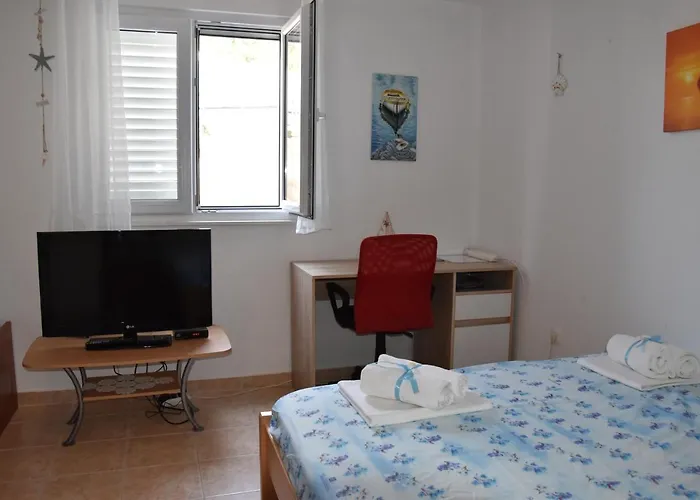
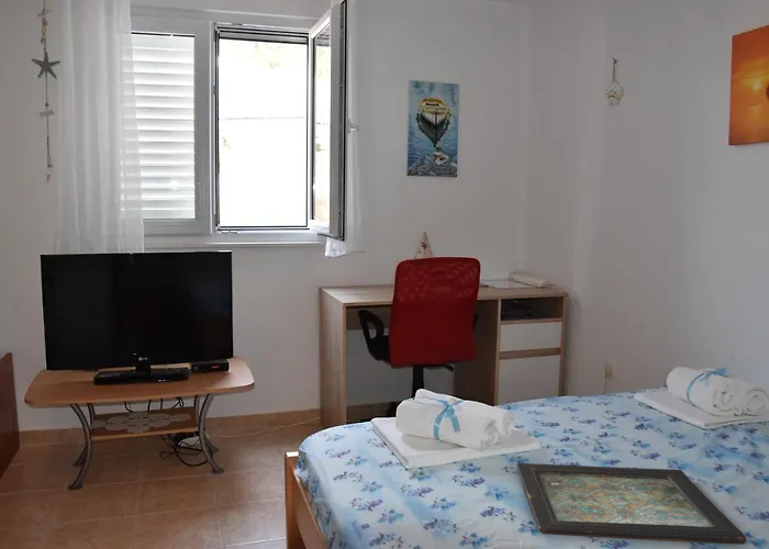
+ tray (616, 498)
